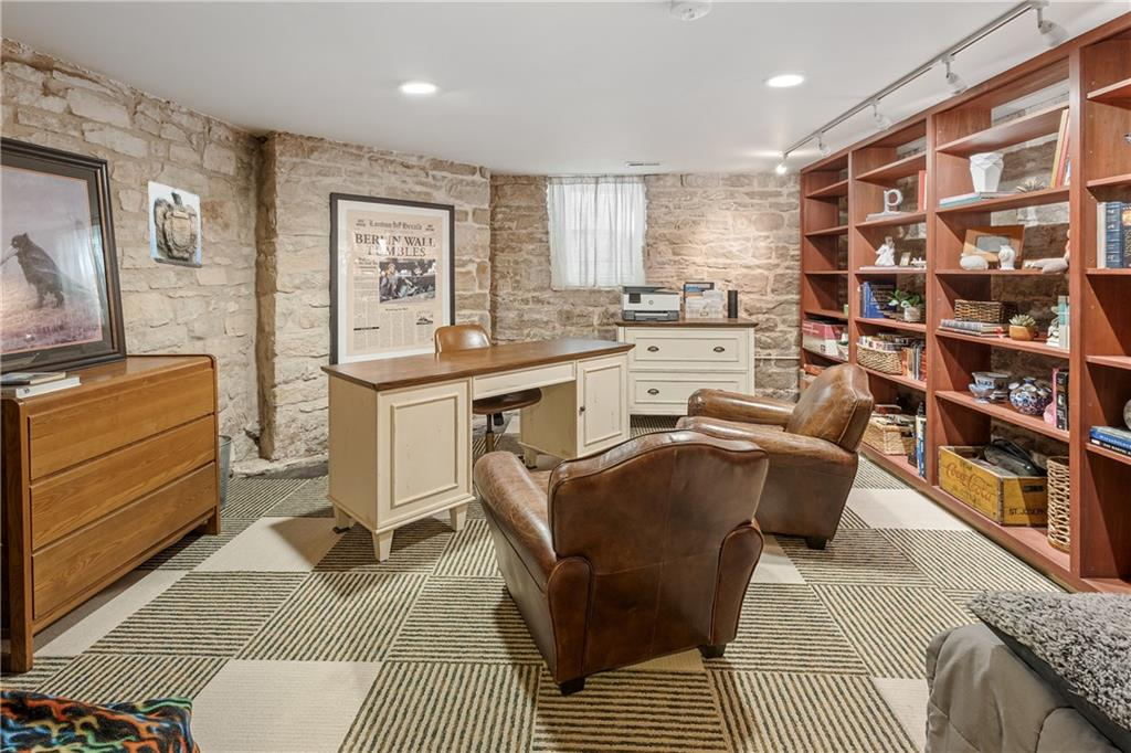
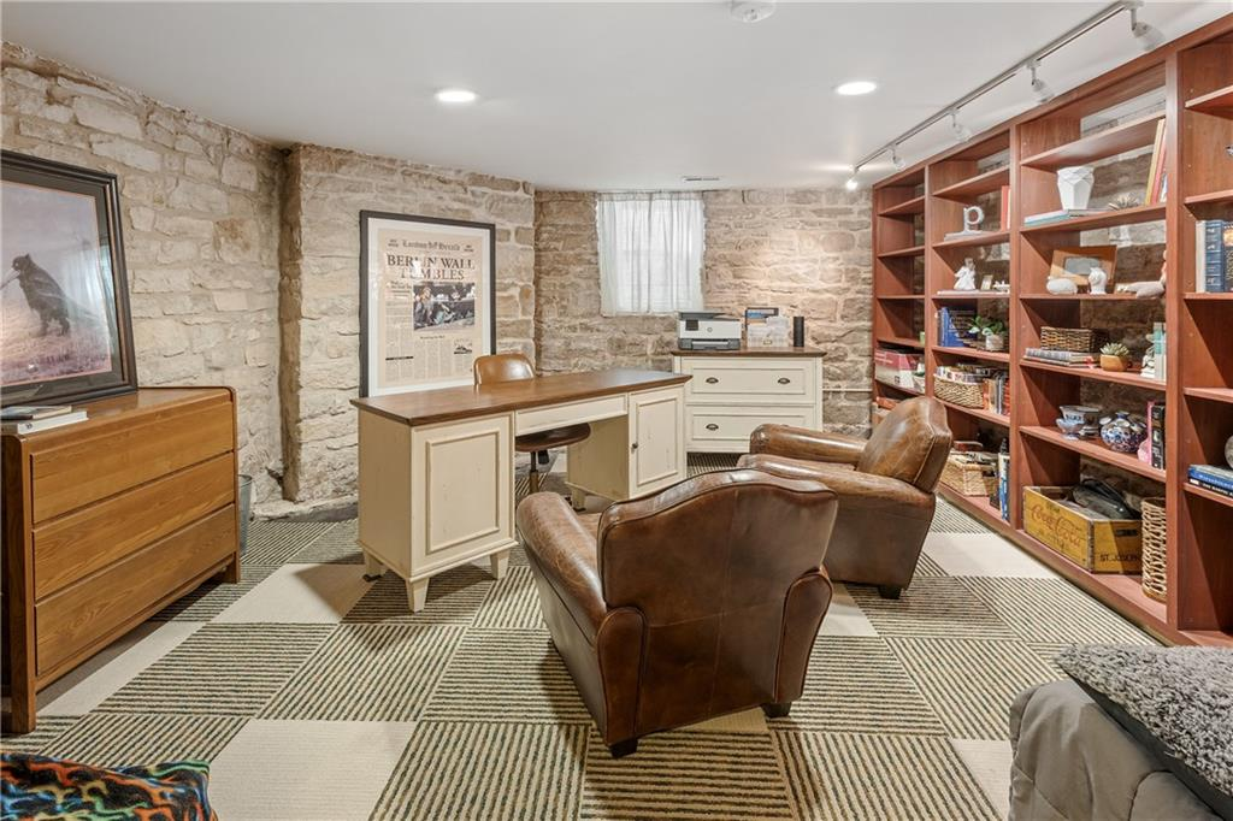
- wall sculpture (179, 227)
